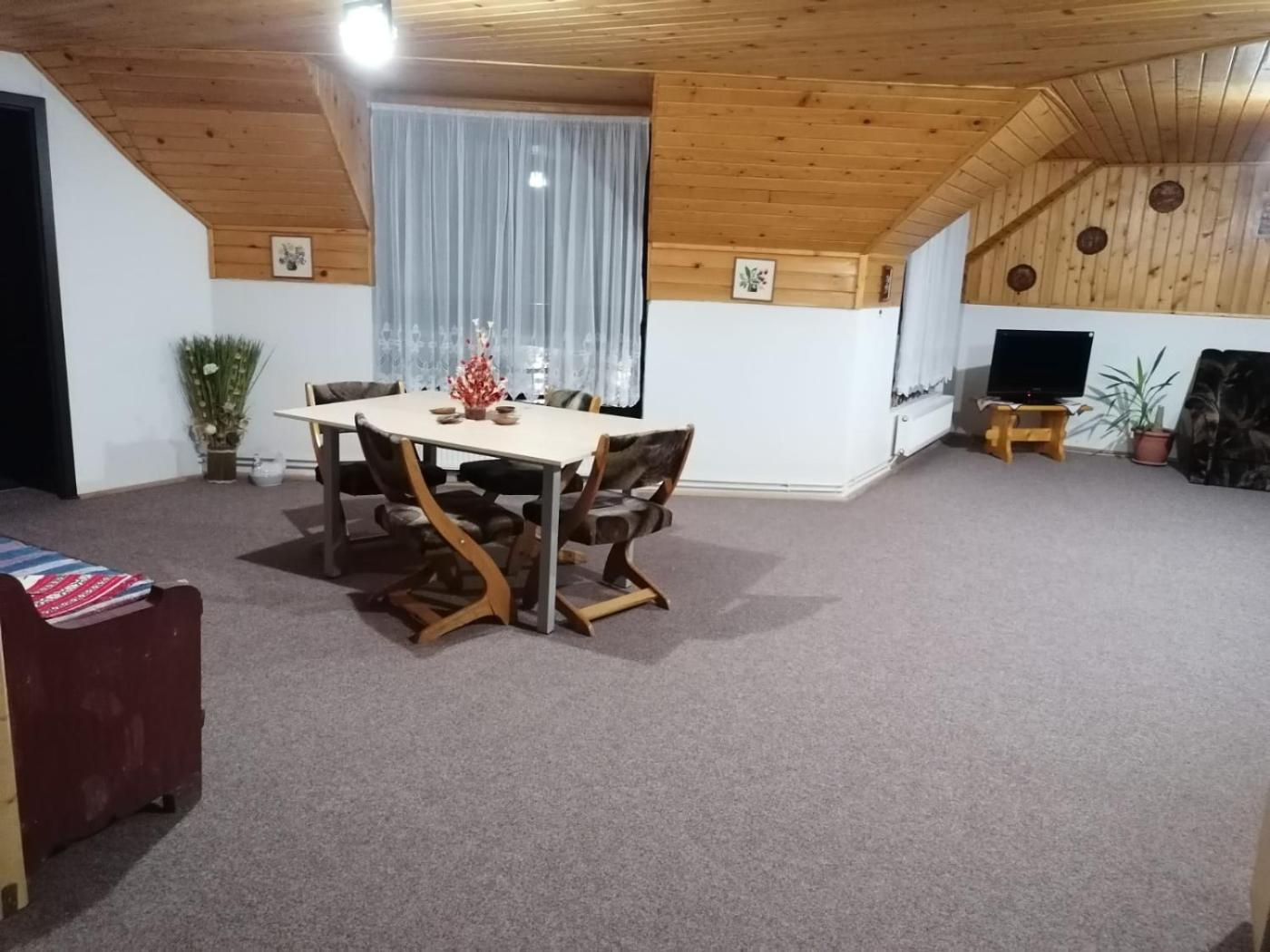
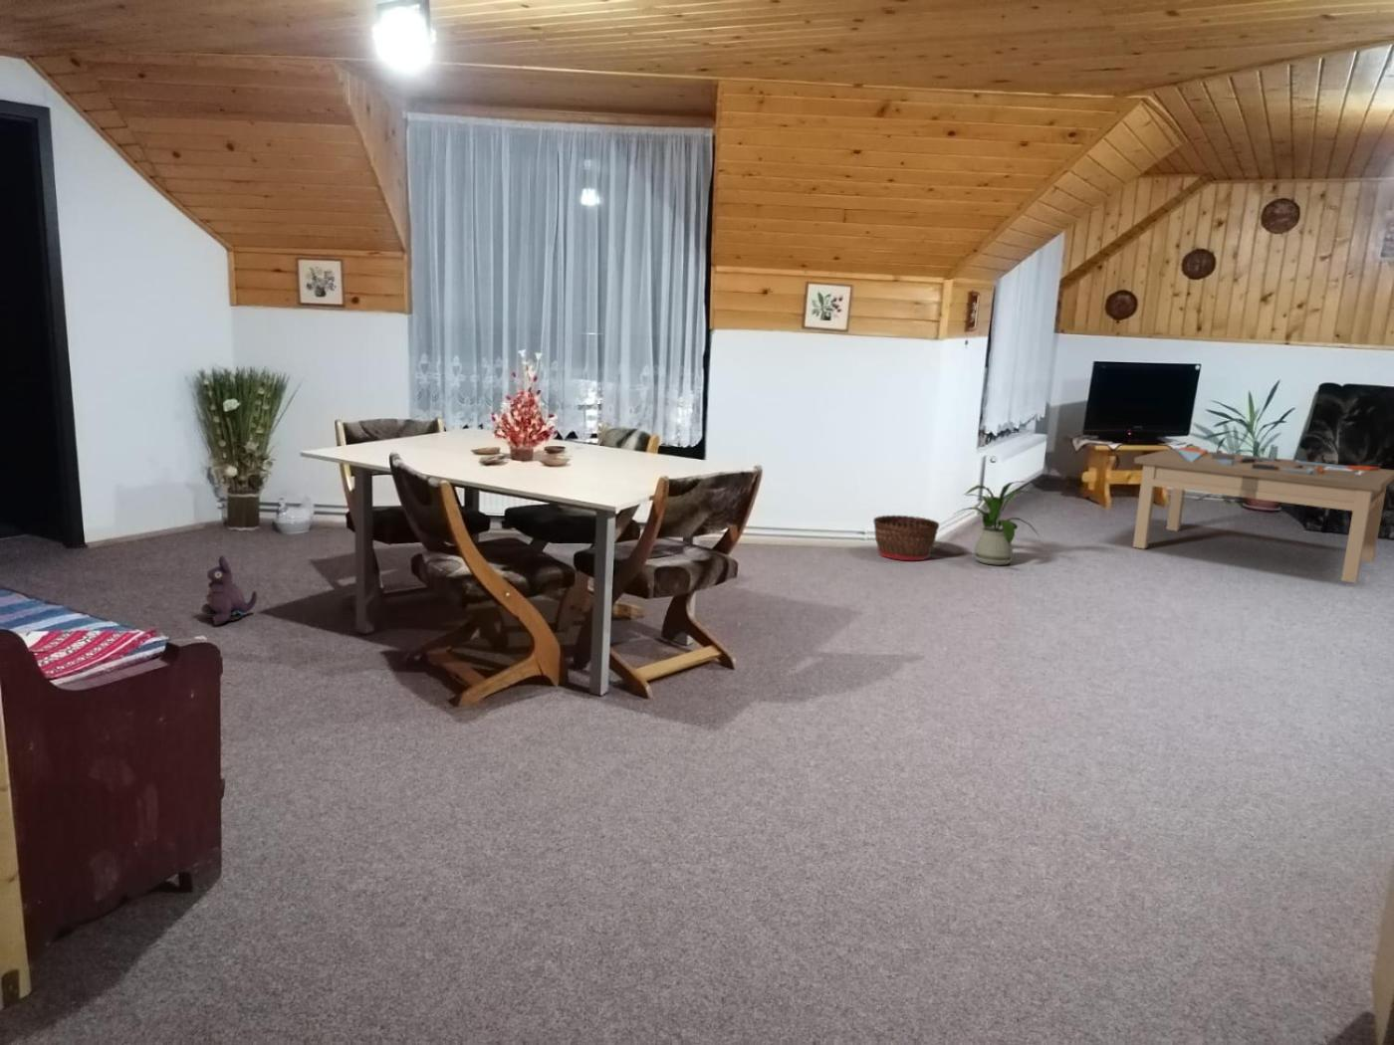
+ basket (904, 538)
+ house plant (996, 517)
+ coffee table (1259, 498)
+ plush toy (231, 587)
